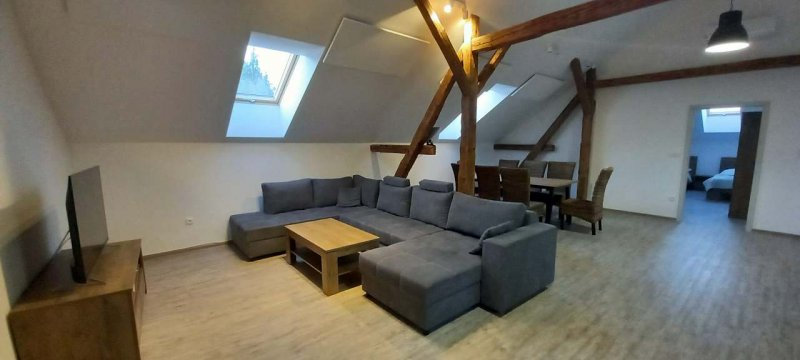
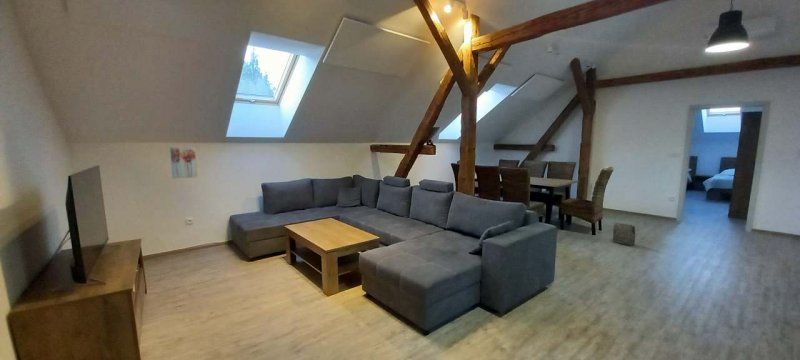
+ wall art (183, 162)
+ bag (624, 233)
